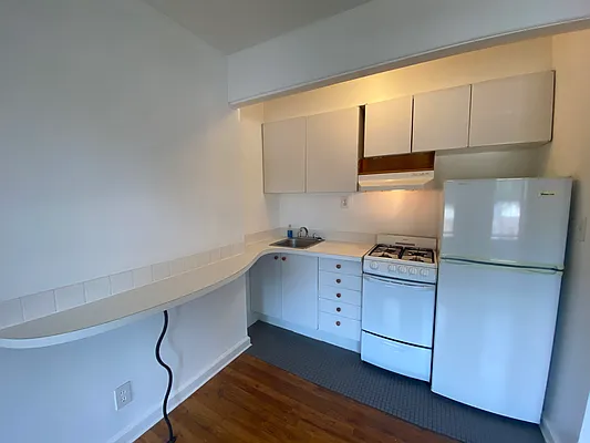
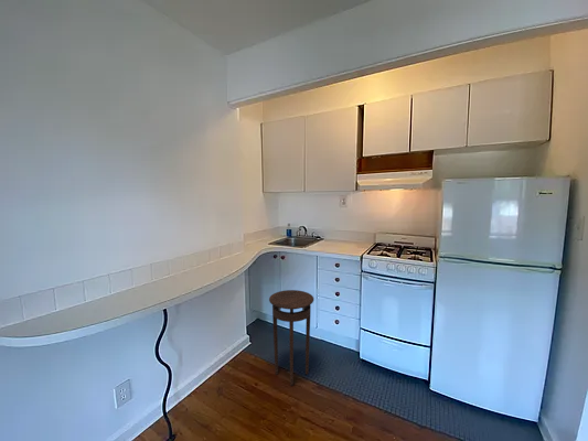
+ stool (291, 336)
